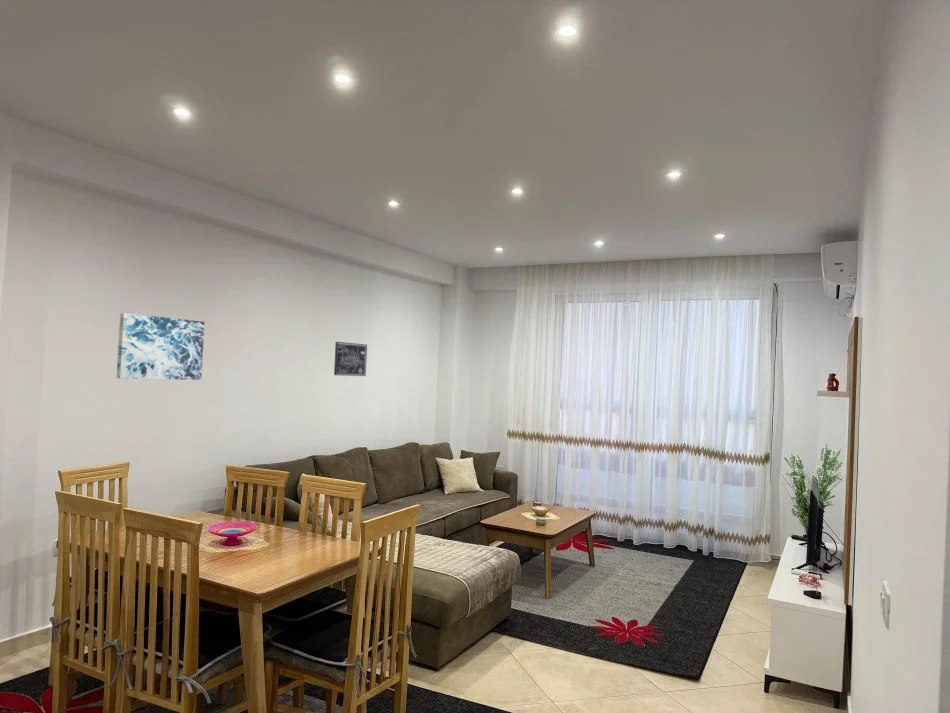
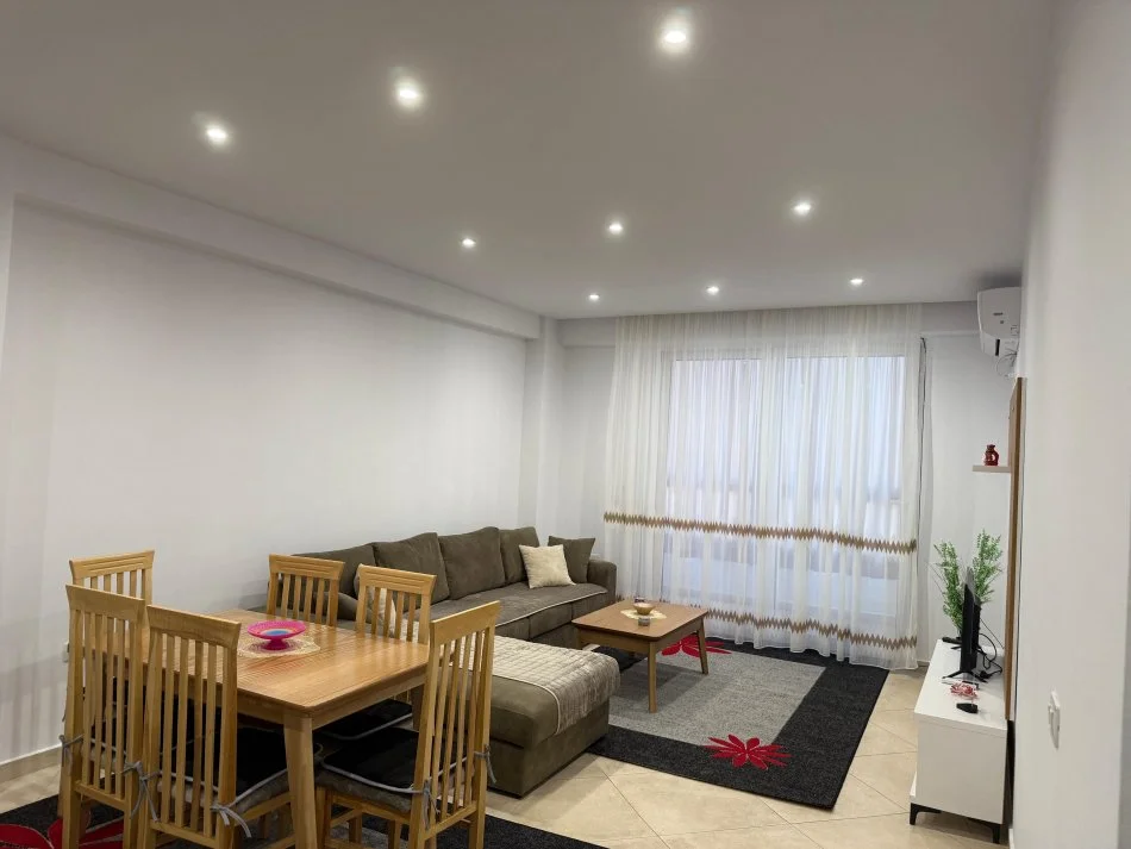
- wall art (351, 359)
- wall art (162, 348)
